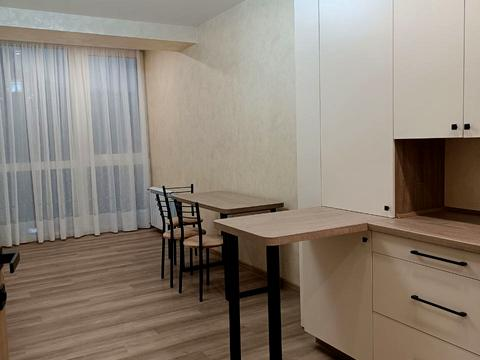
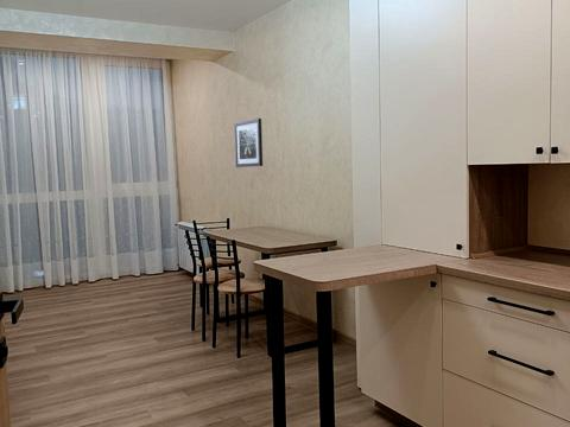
+ wall art (247, 144)
